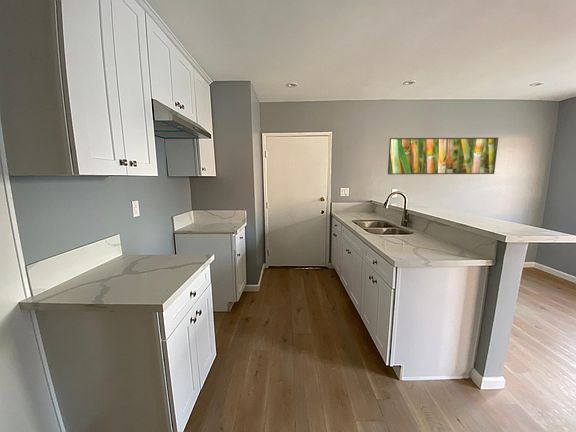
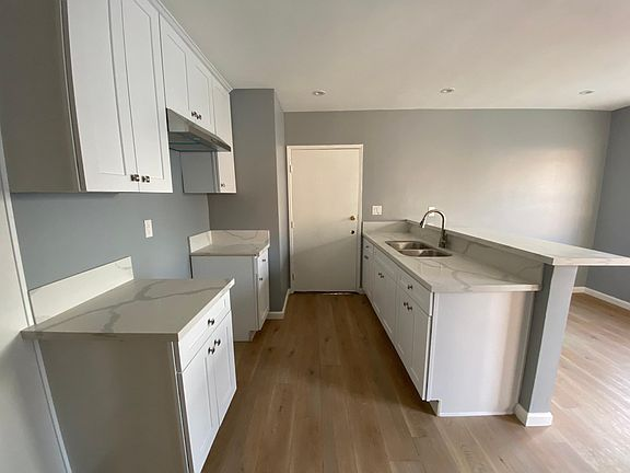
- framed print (442, 156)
